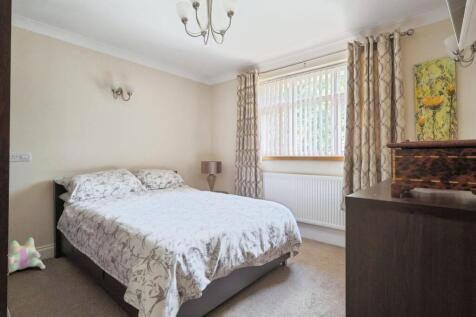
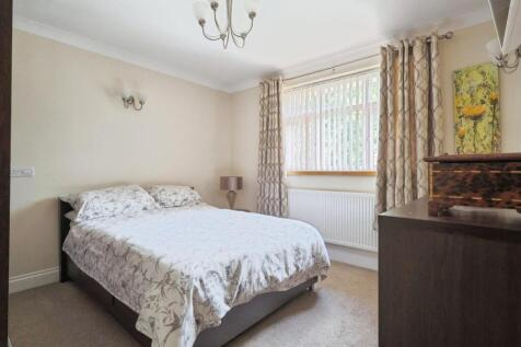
- plush toy (22, 254)
